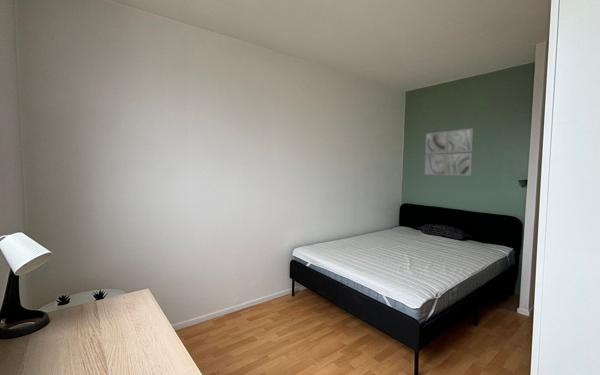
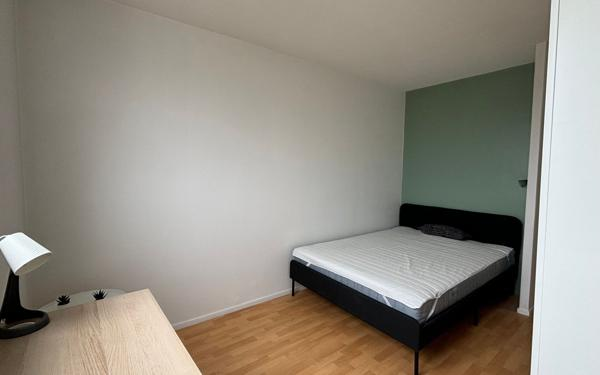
- wall art (447, 152)
